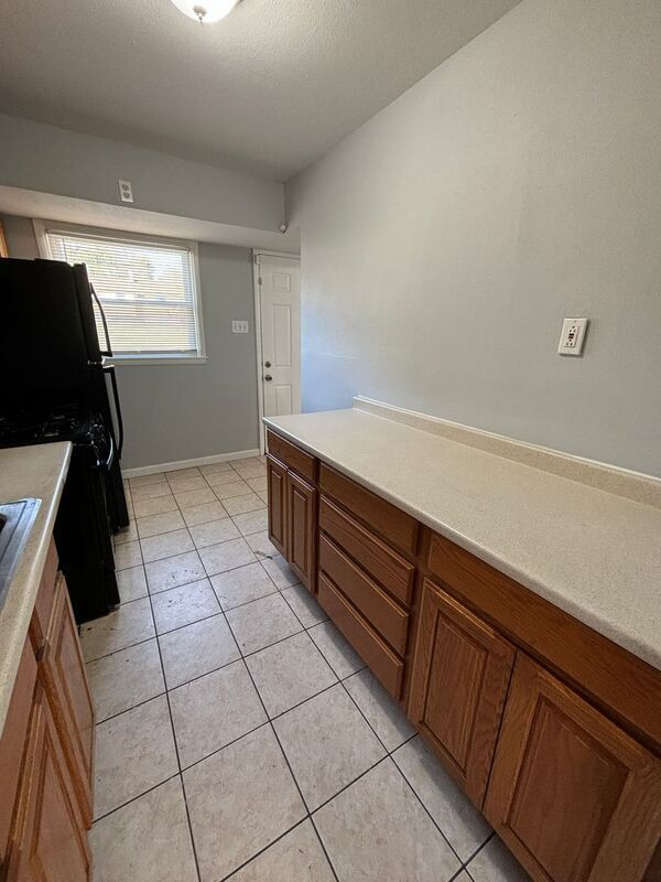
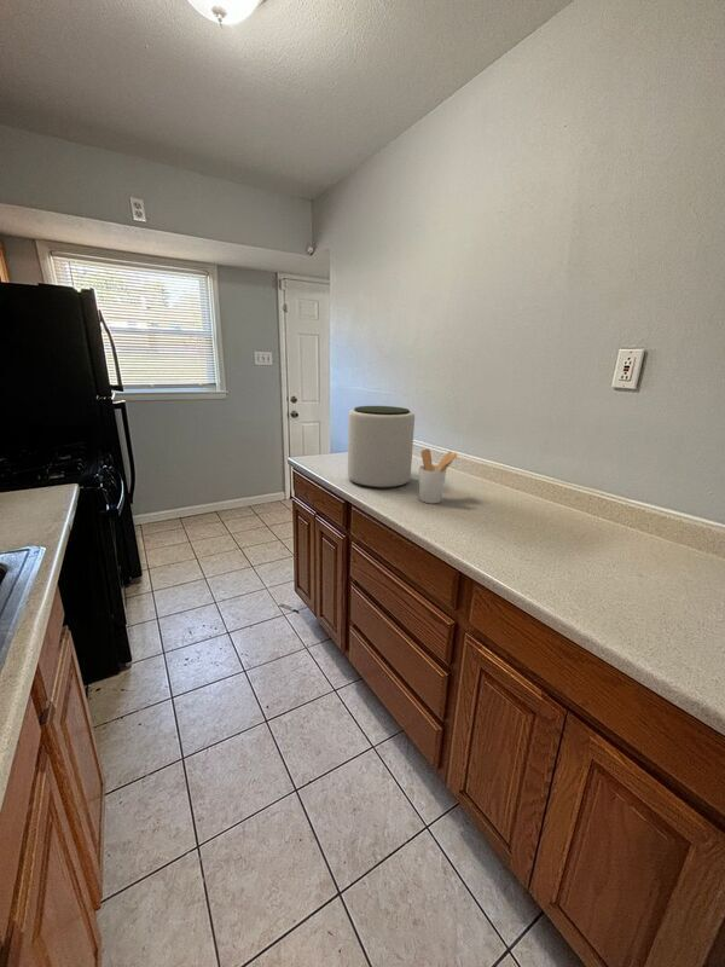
+ utensil holder (437, 475)
+ plant pot (379, 445)
